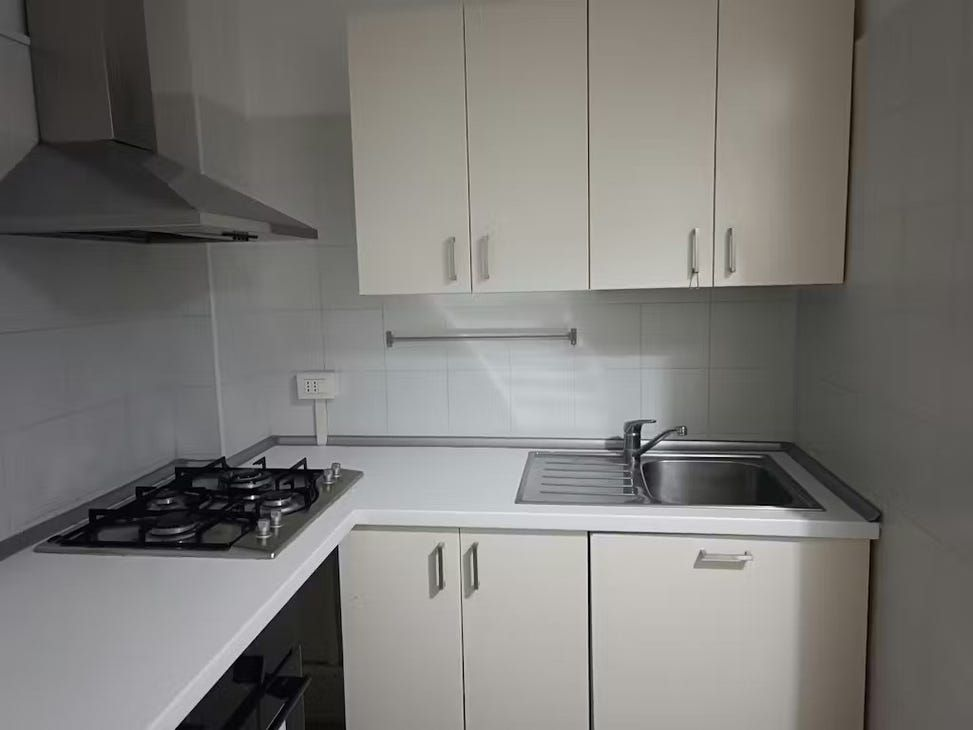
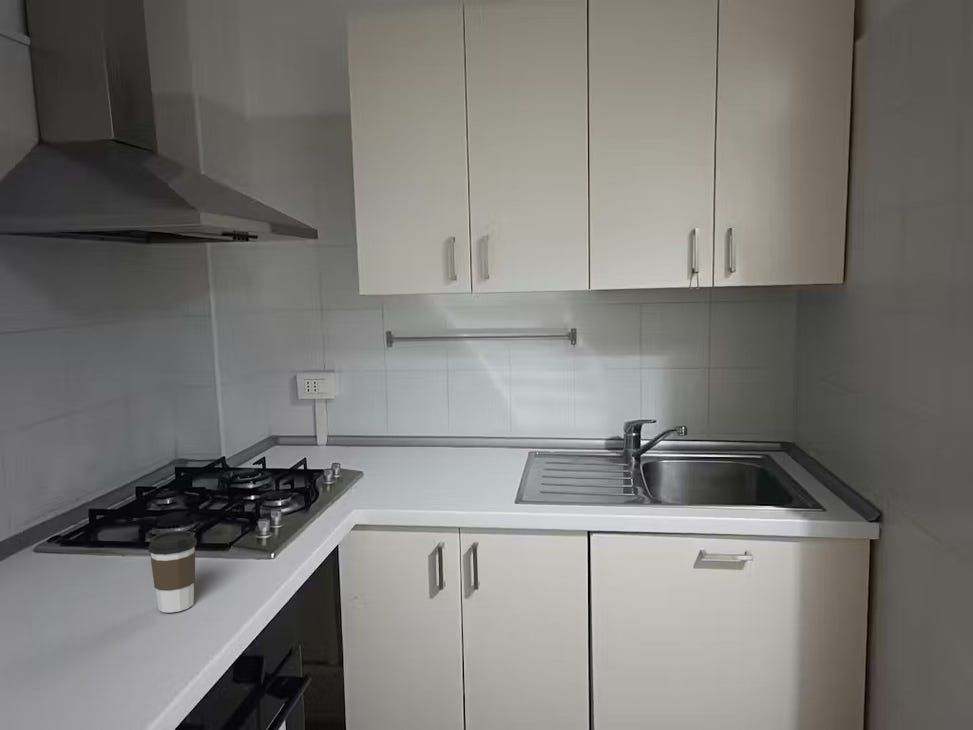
+ coffee cup (174, 571)
